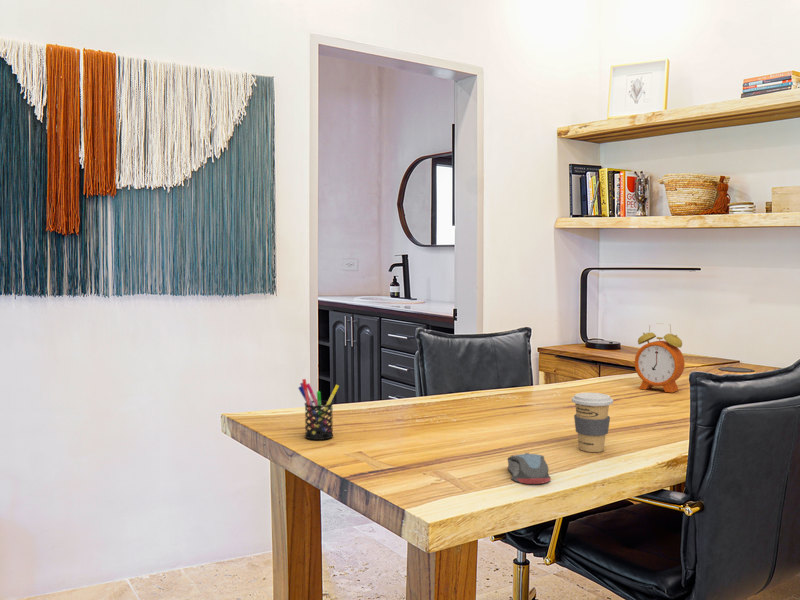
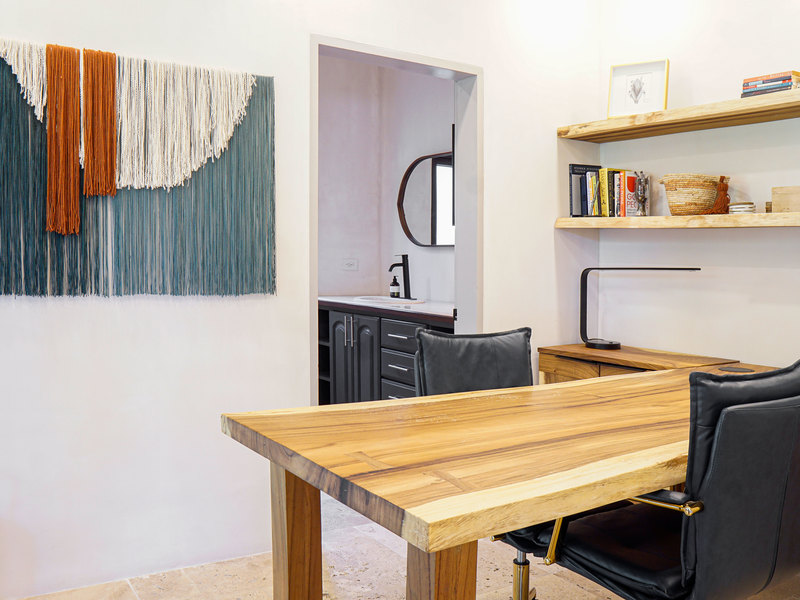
- computer mouse (528, 464)
- pen holder (317, 408)
- coffee cup (591, 422)
- alarm clock (659, 356)
